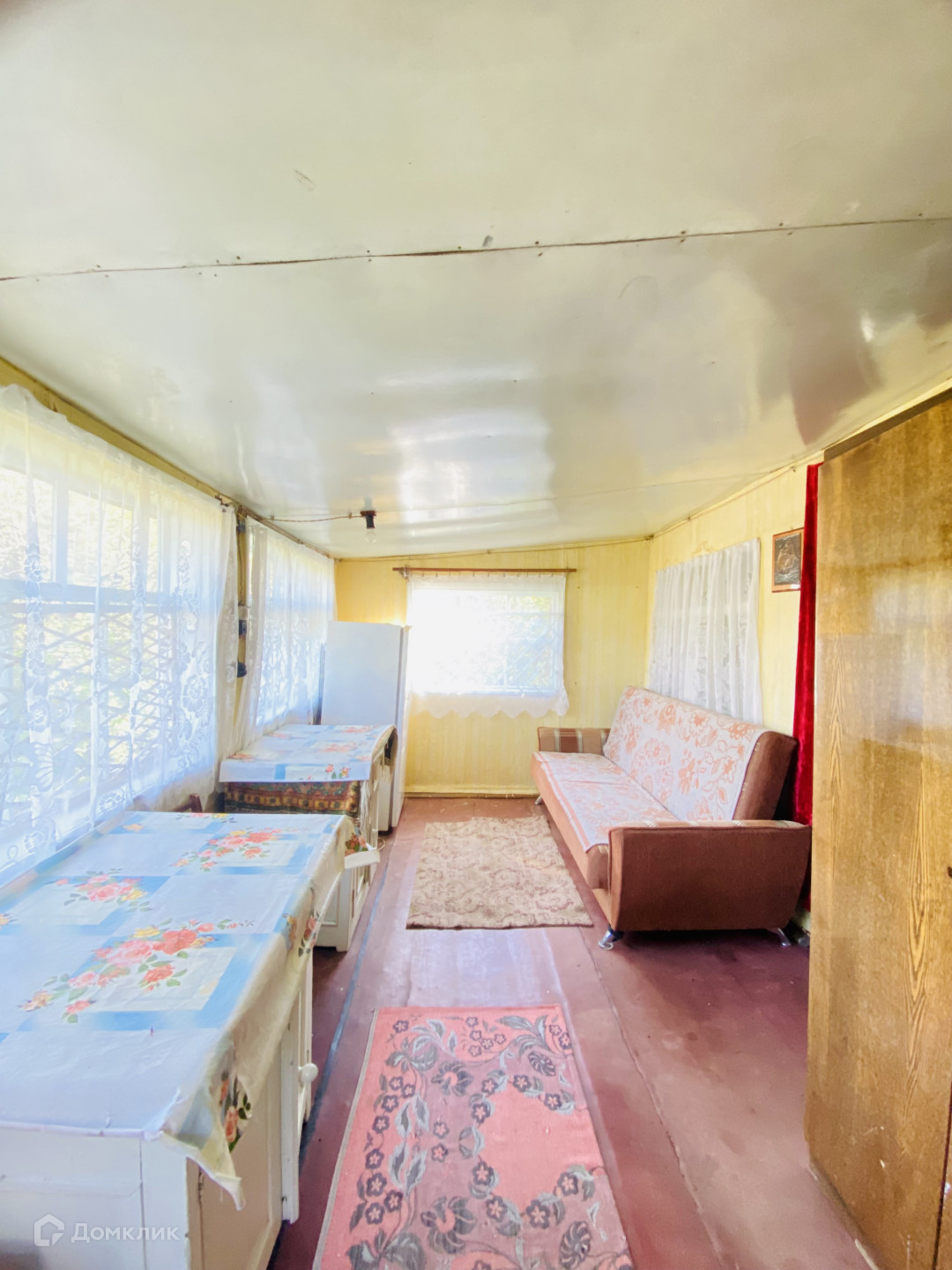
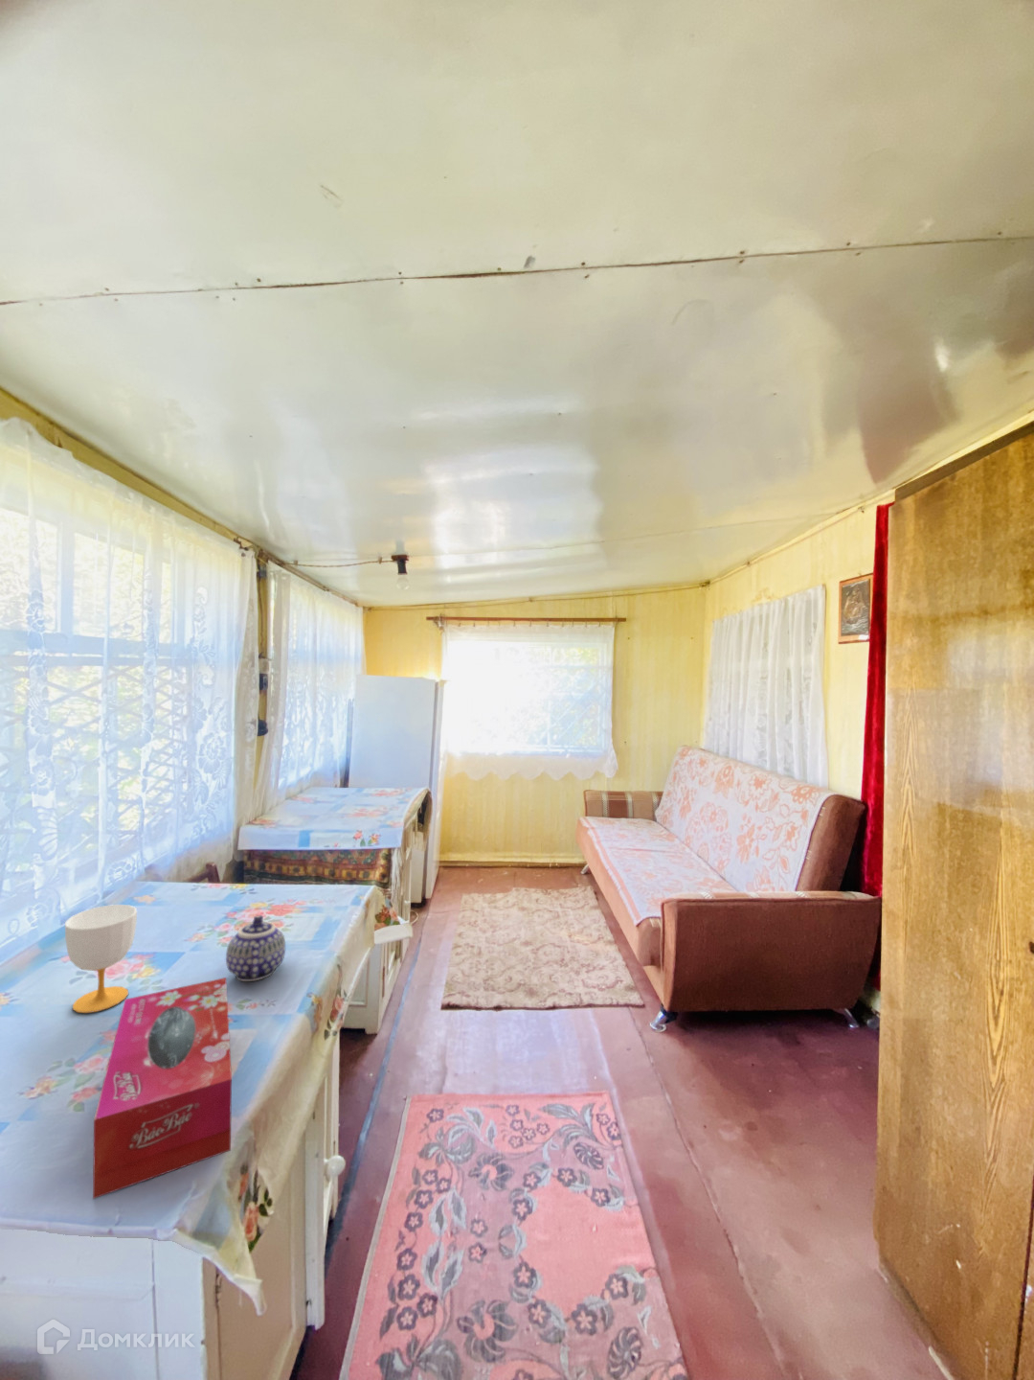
+ cup (101, 957)
+ tissue box (172, 1067)
+ teapot (255, 945)
